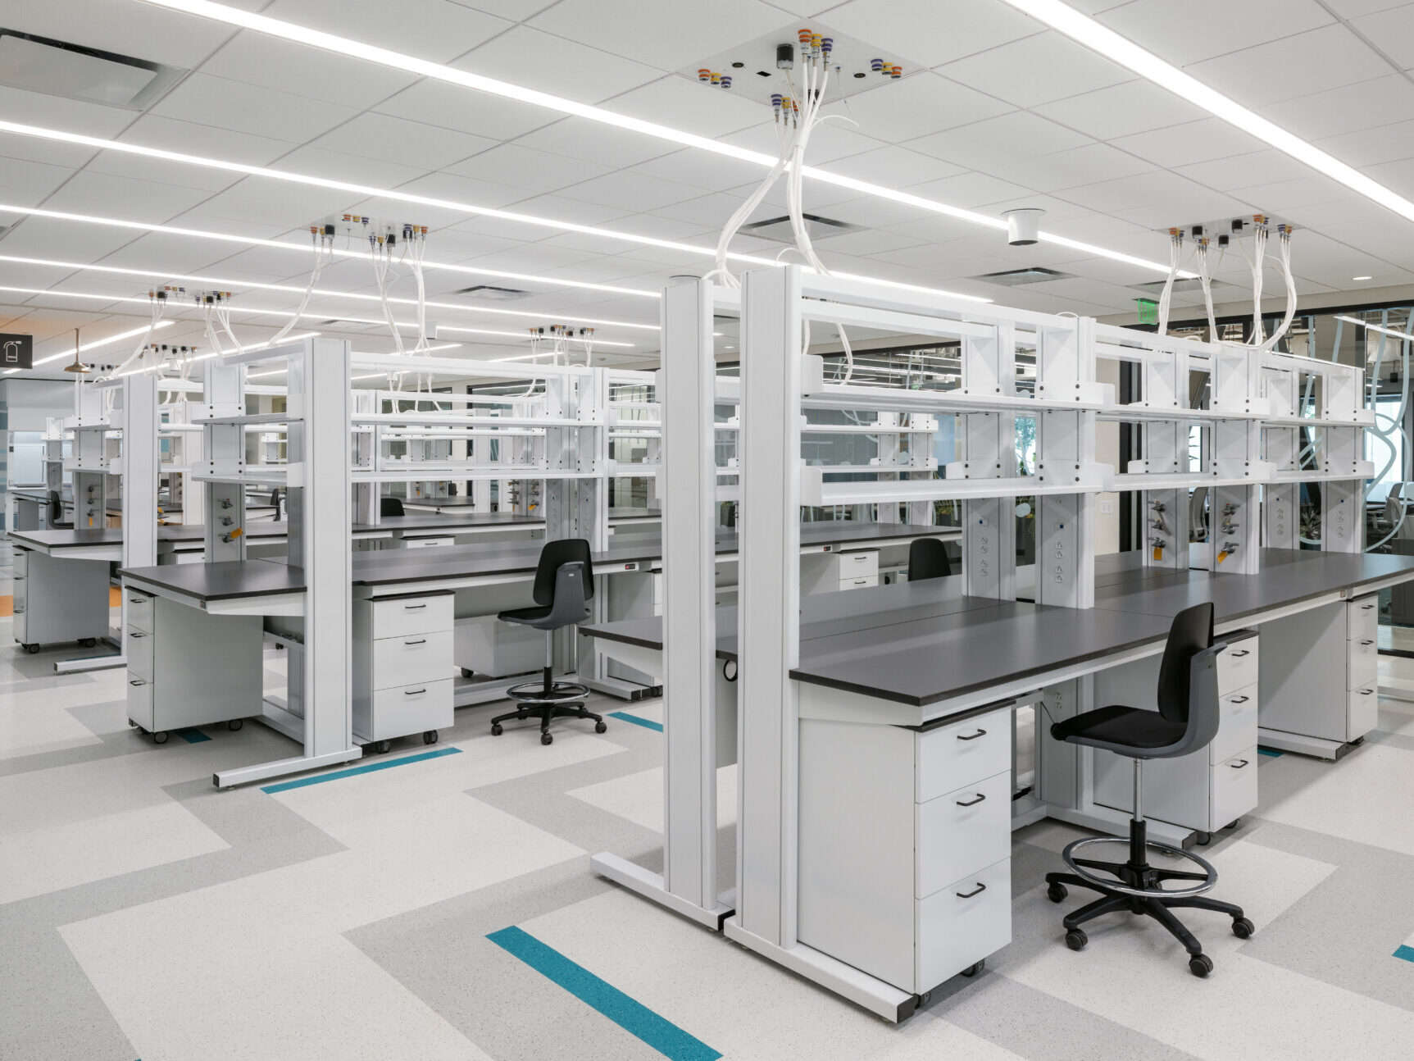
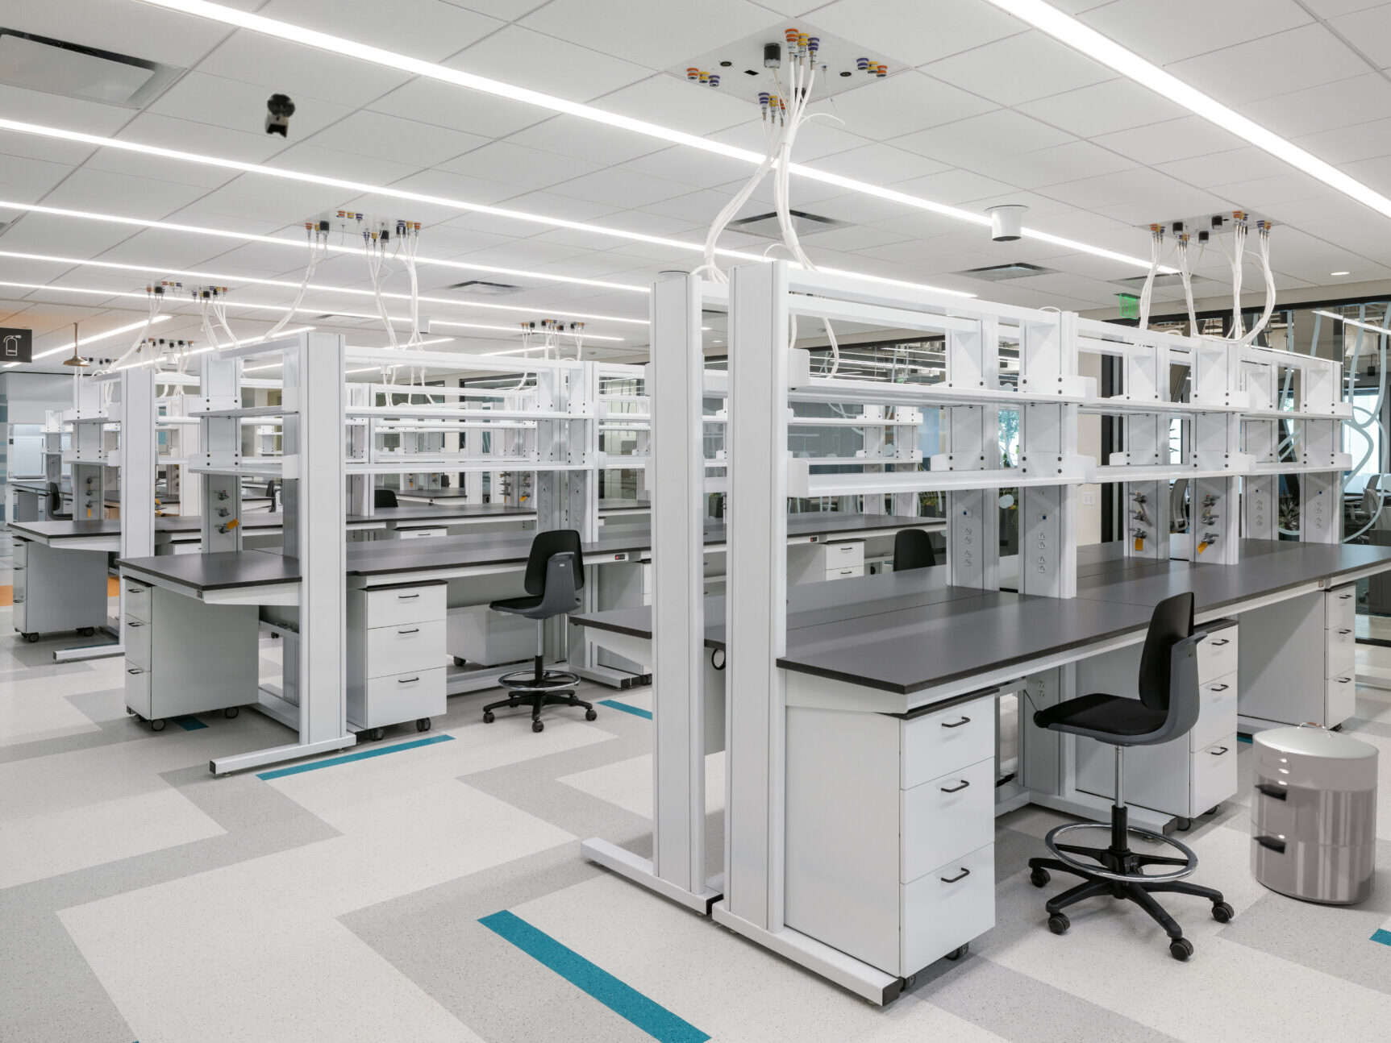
+ security camera (280, 115)
+ waste bin (1312, 803)
